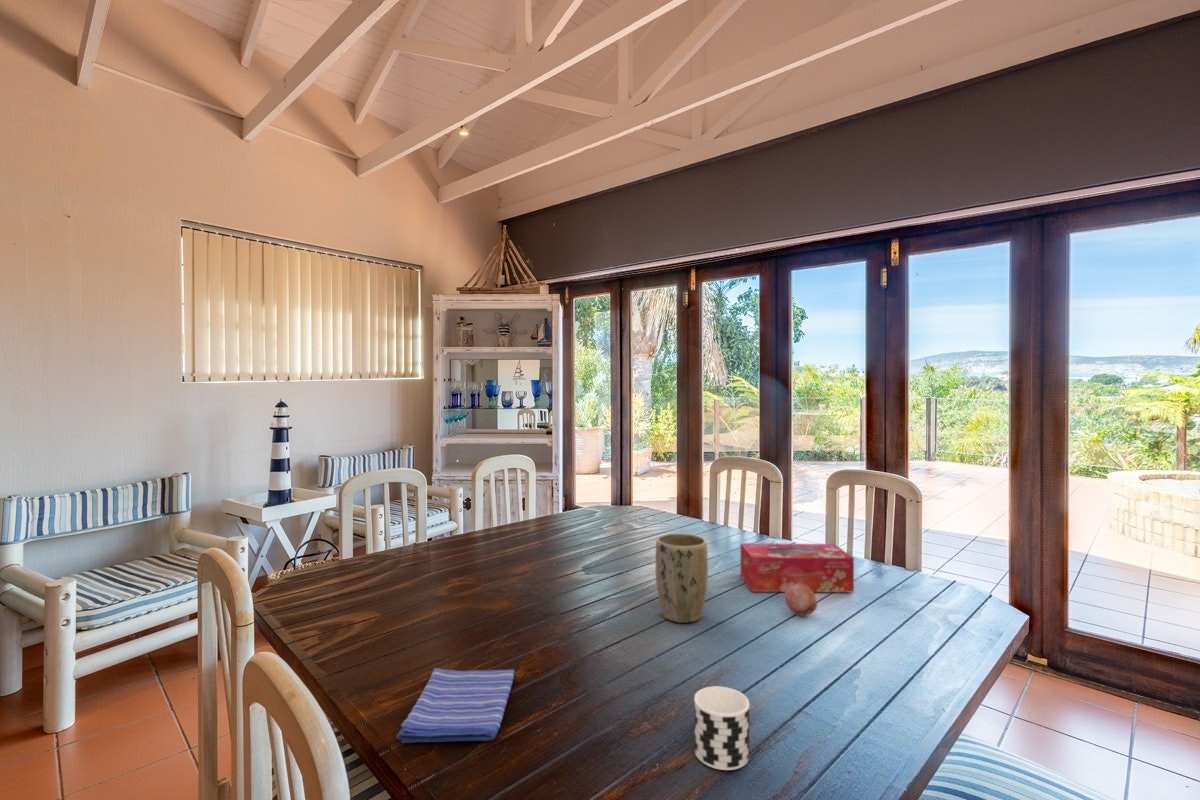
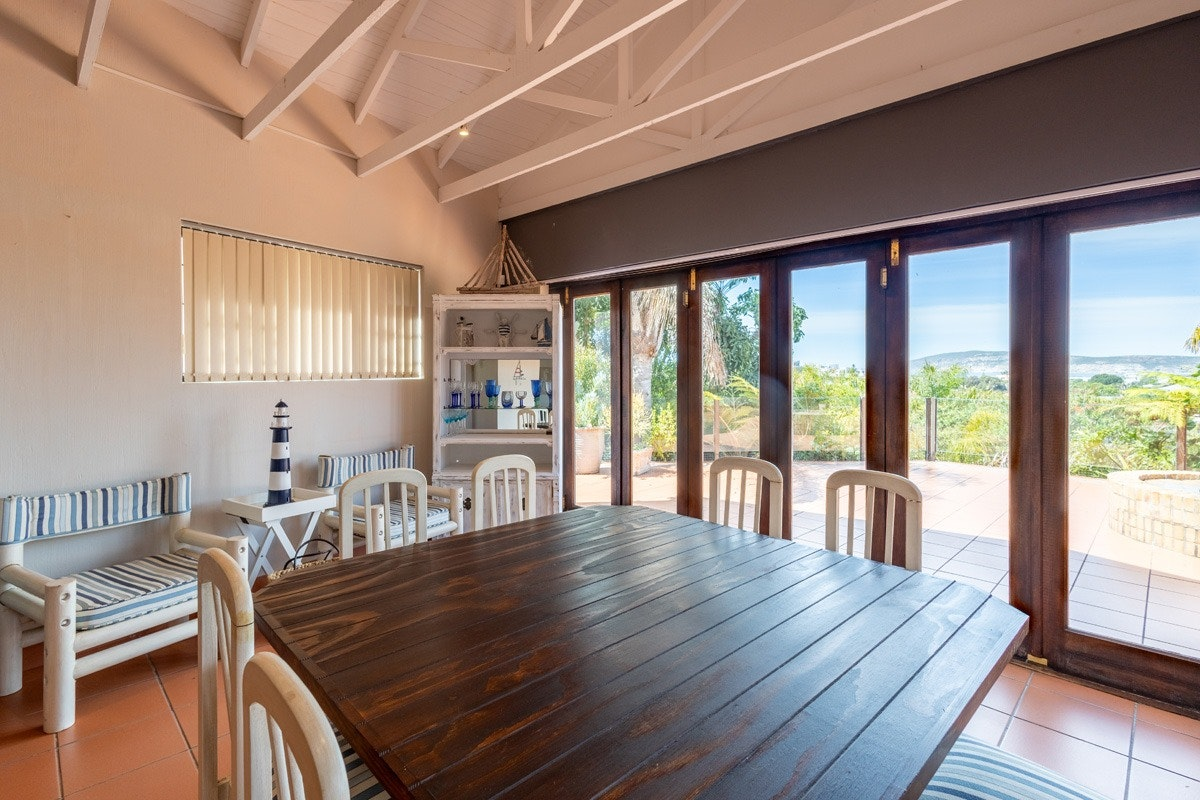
- fruit (800, 599)
- dish towel (461, 699)
- plant pot (681, 577)
- tissue box (794, 566)
- cup (719, 721)
